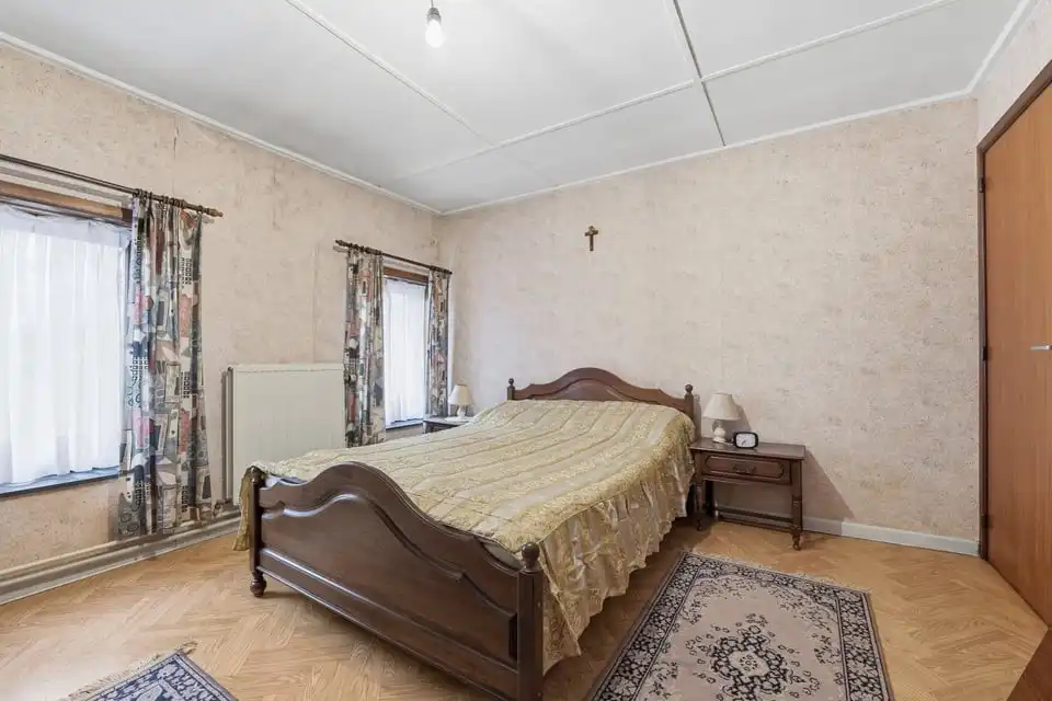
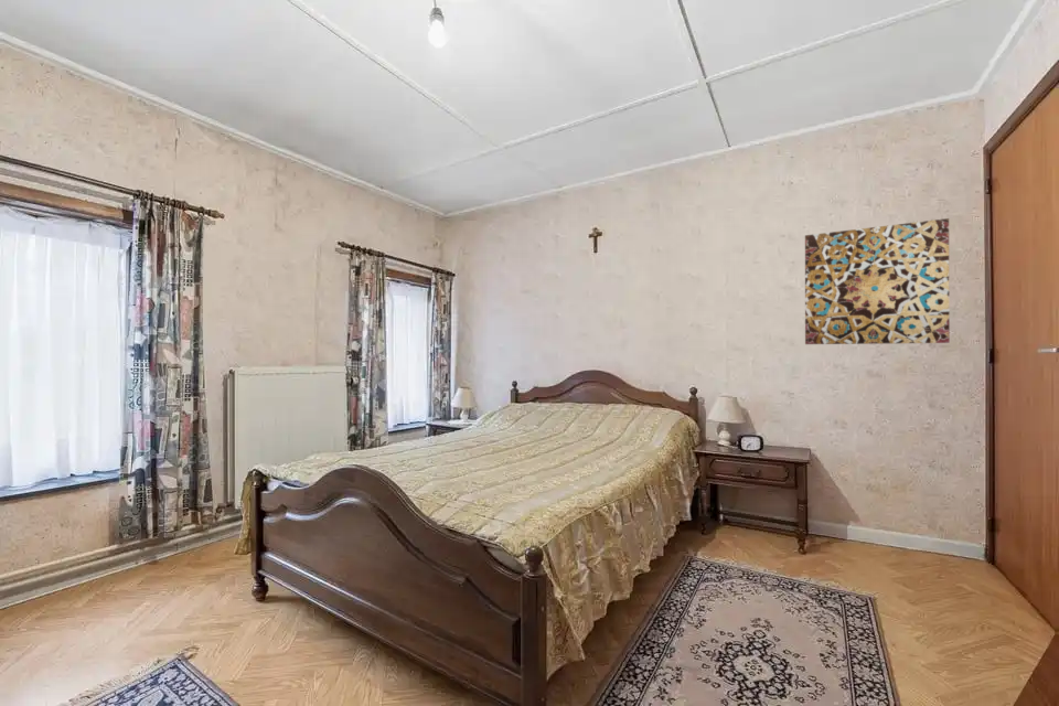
+ wall art (871, 286)
